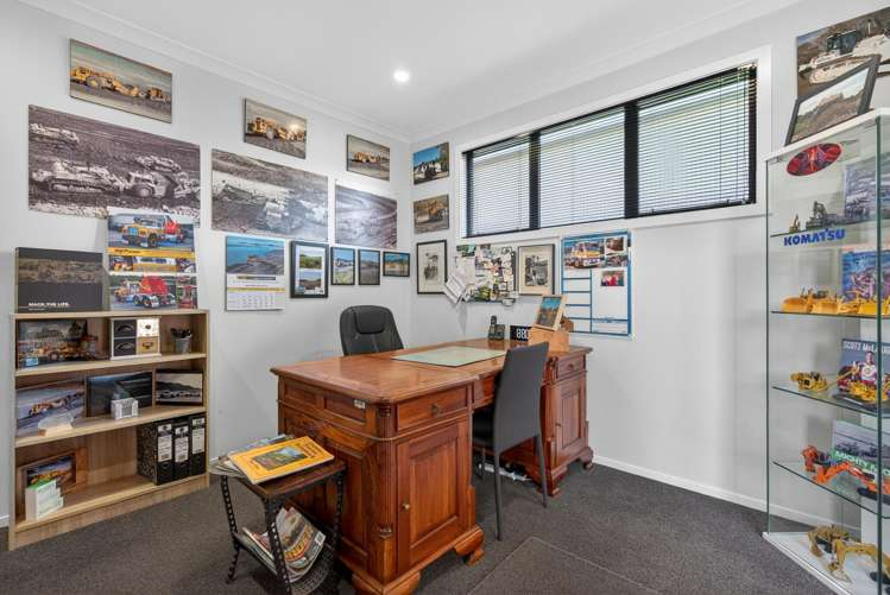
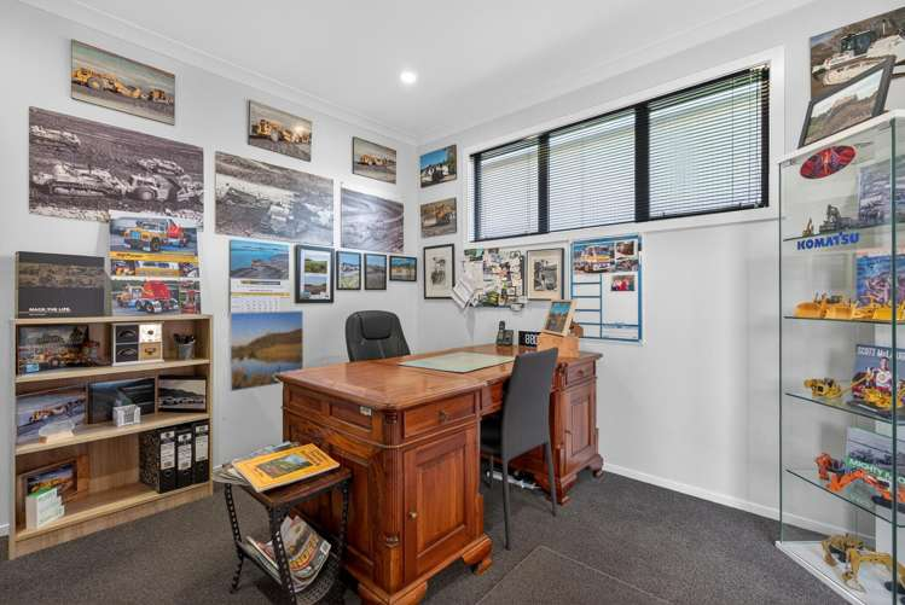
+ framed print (268, 348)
